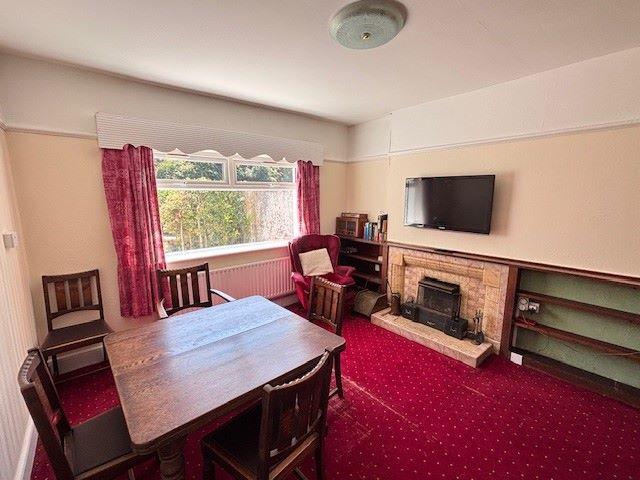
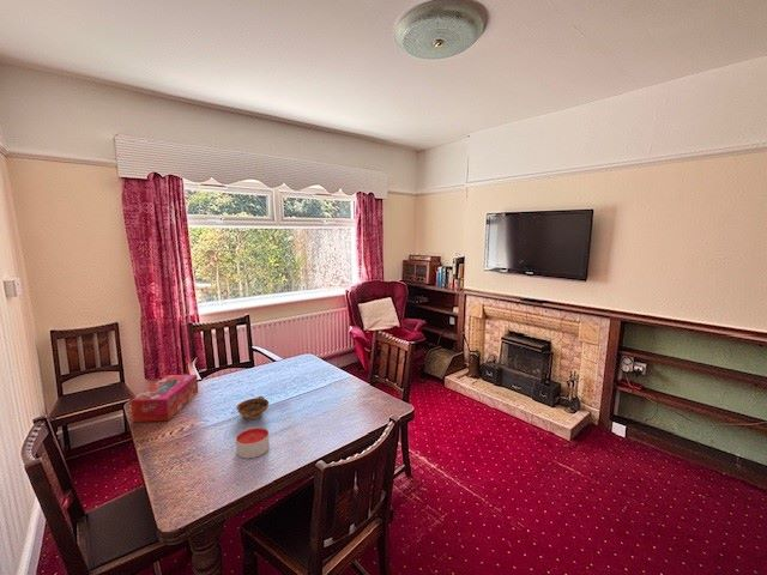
+ tissue box (167, 395)
+ candle (253, 441)
+ bowl (253, 410)
